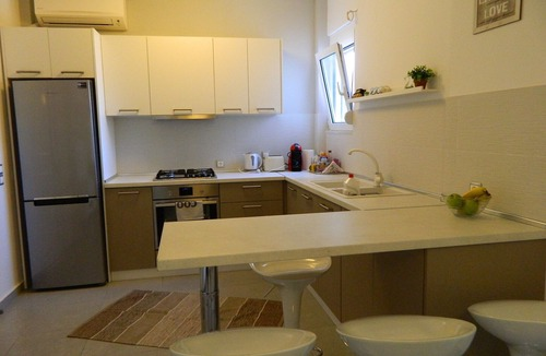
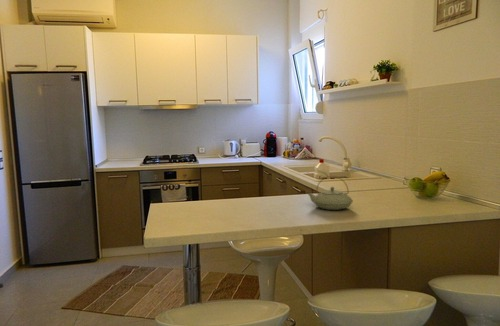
+ teapot (329, 191)
